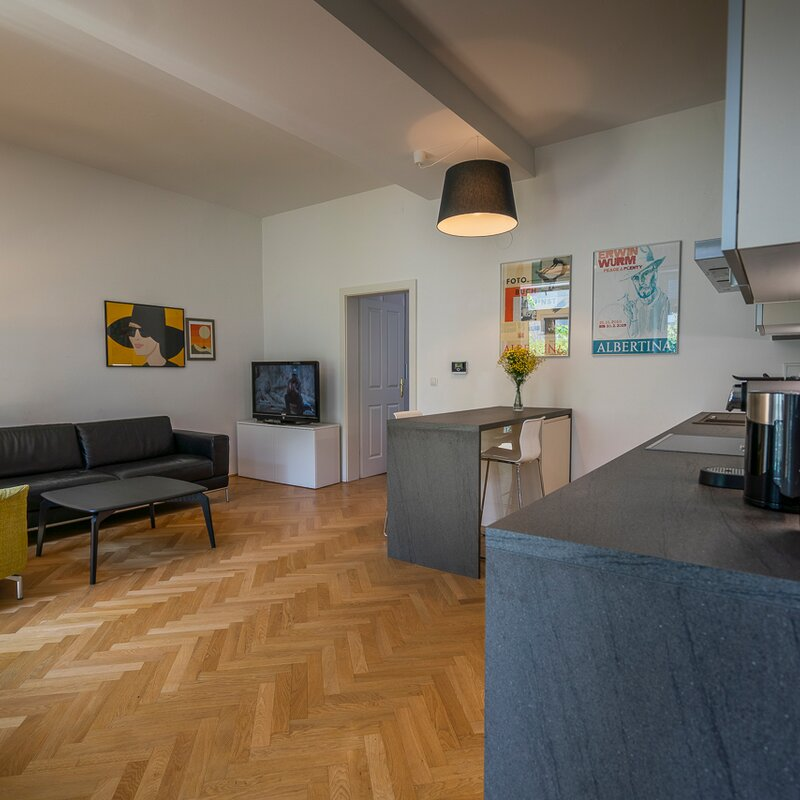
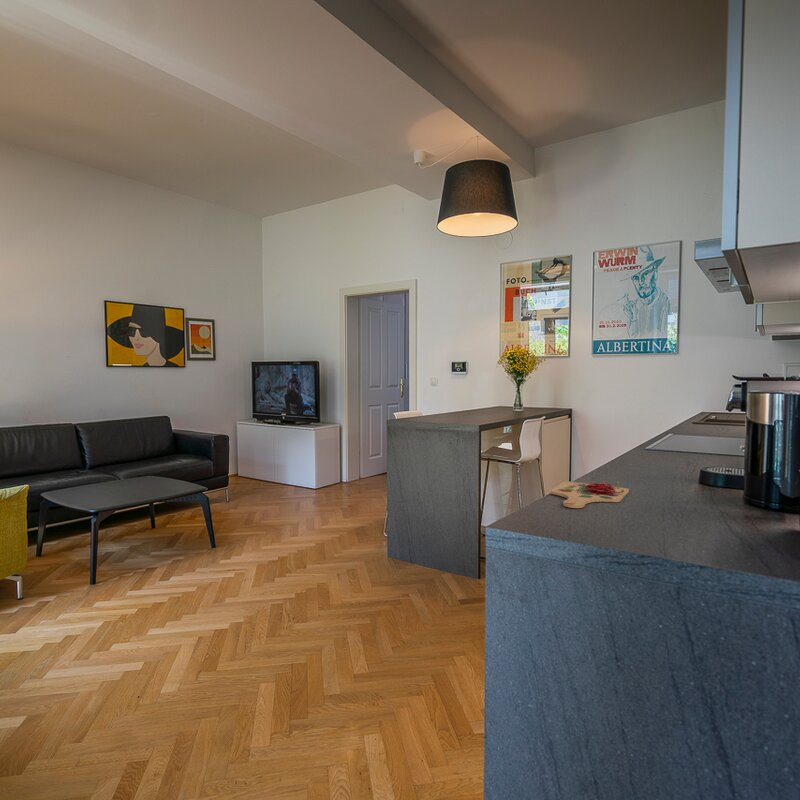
+ cutting board (584, 491)
